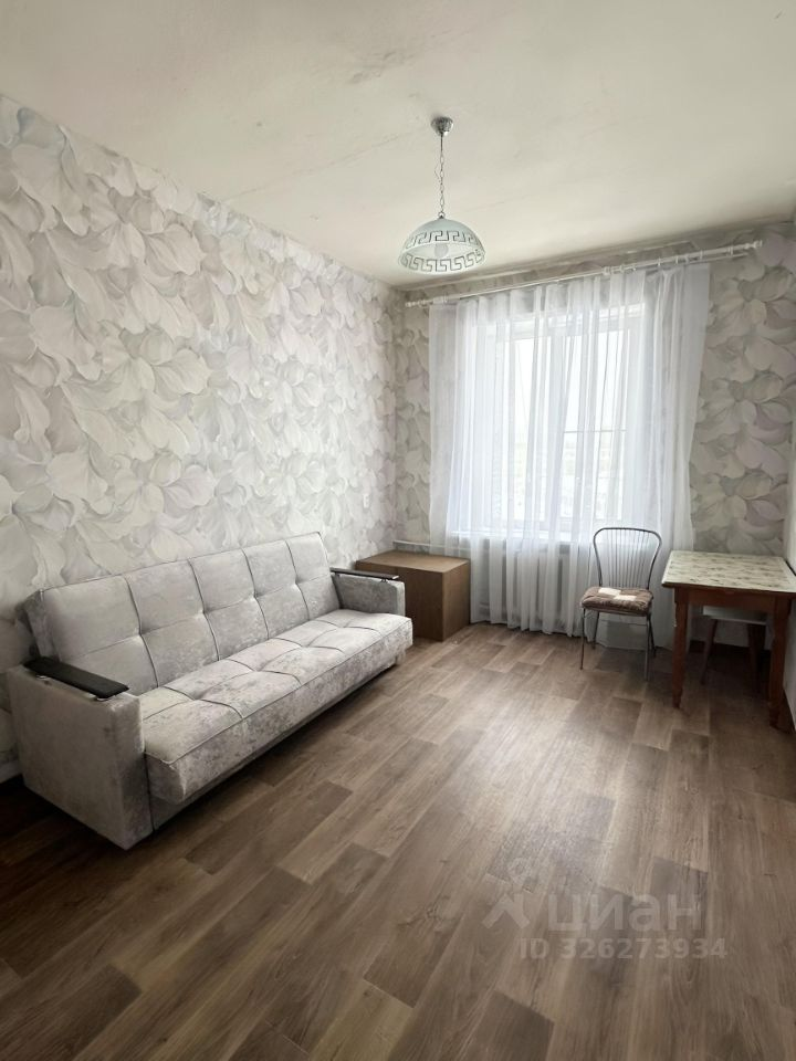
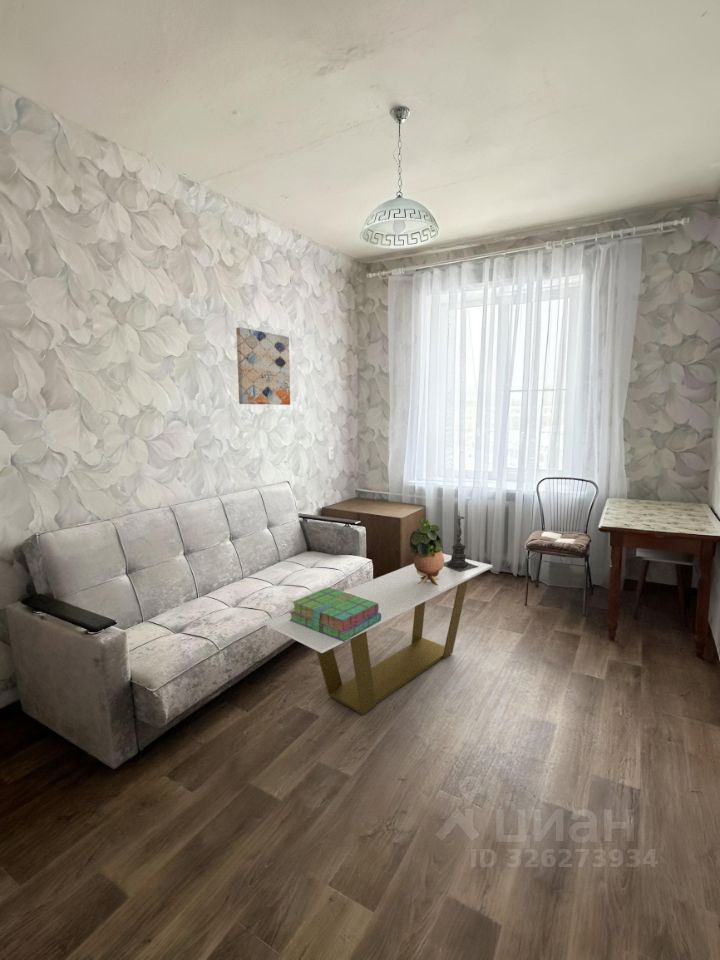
+ candle holder (459, 536)
+ wall art (265, 368)
+ coffee table (388, 619)
+ potted plant (425, 549)
+ stack of books (335, 610)
